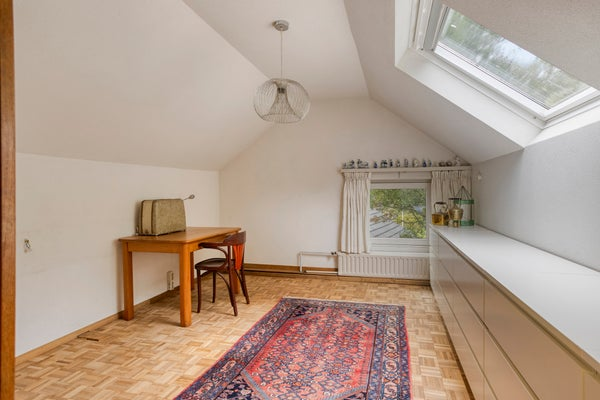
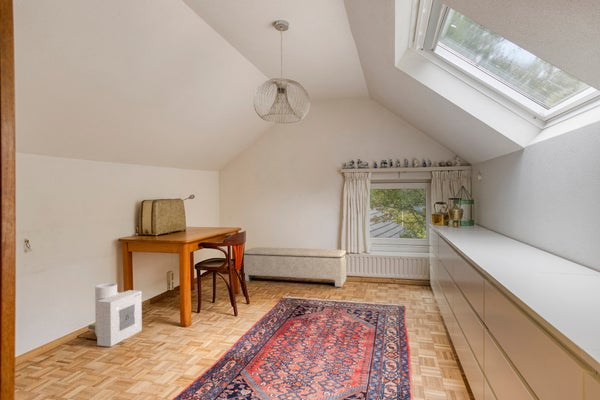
+ bench (294, 265)
+ air purifier (107, 310)
